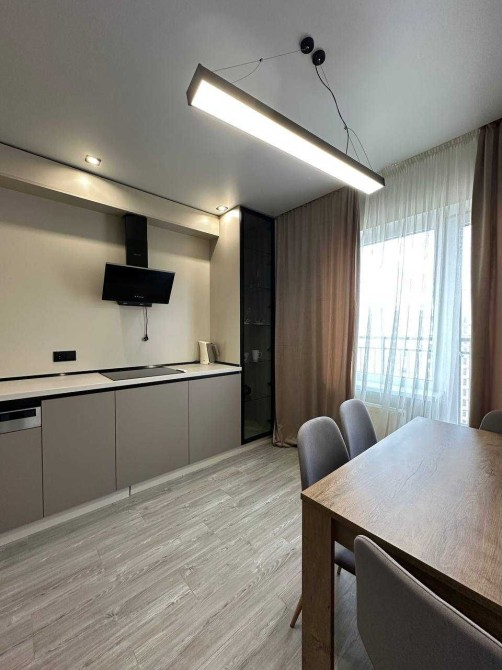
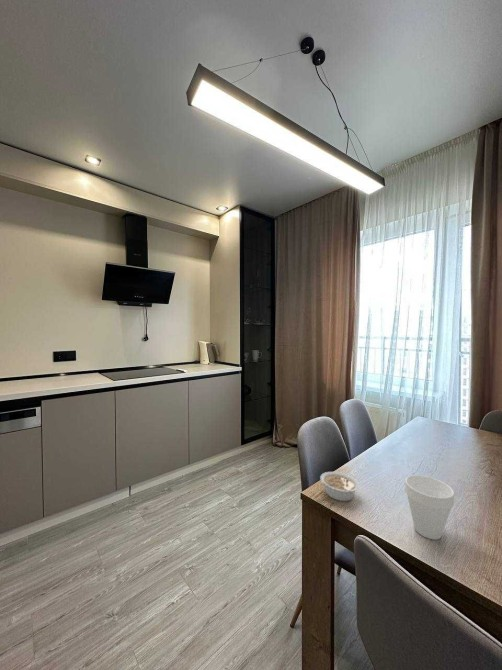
+ cup (428, 508)
+ legume (340, 486)
